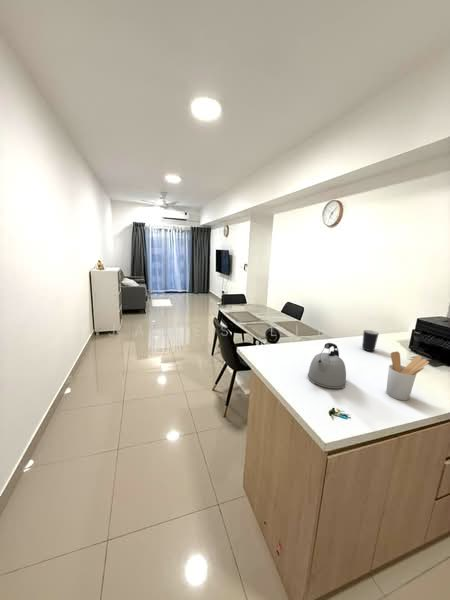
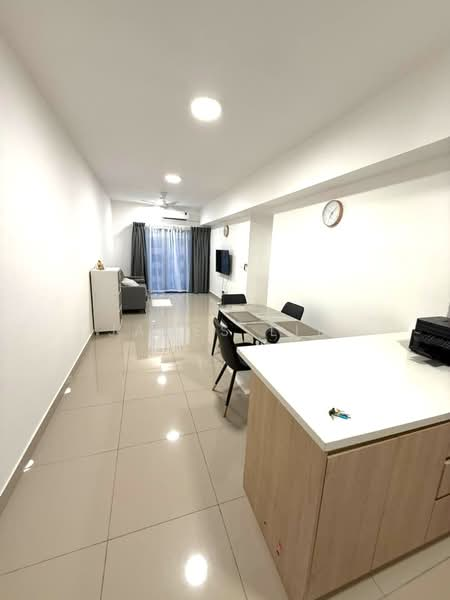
- kettle (328, 361)
- mug (370, 340)
- utensil holder (406, 376)
